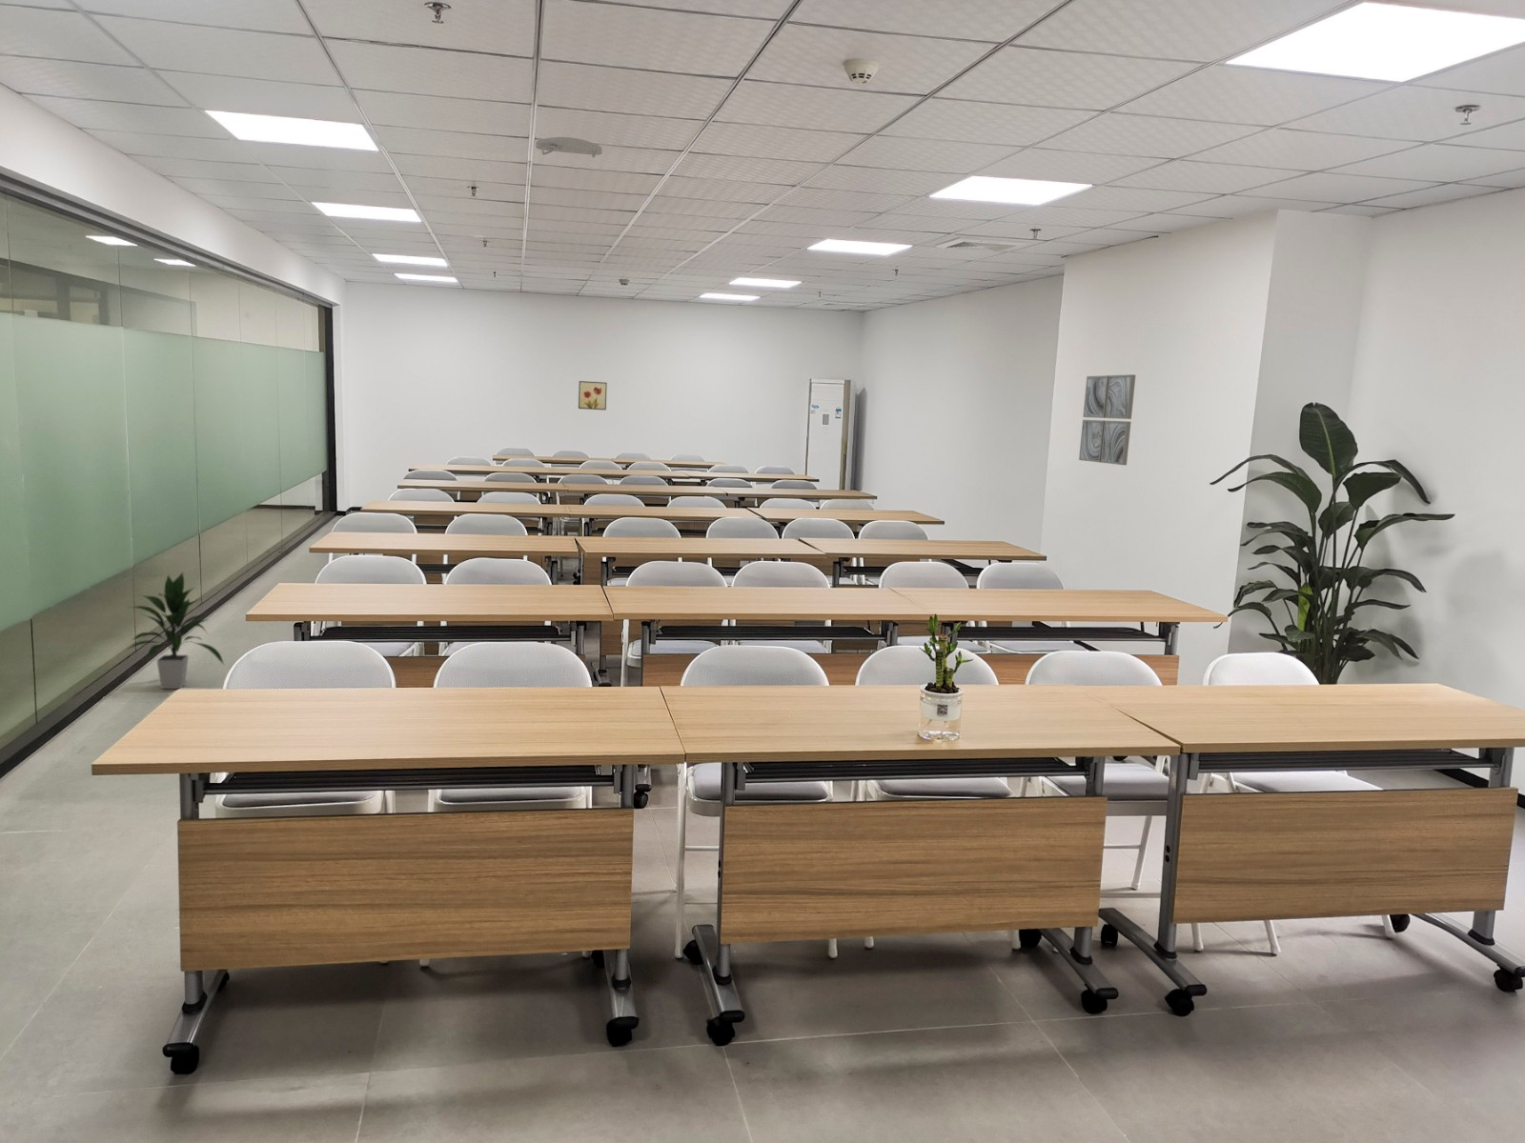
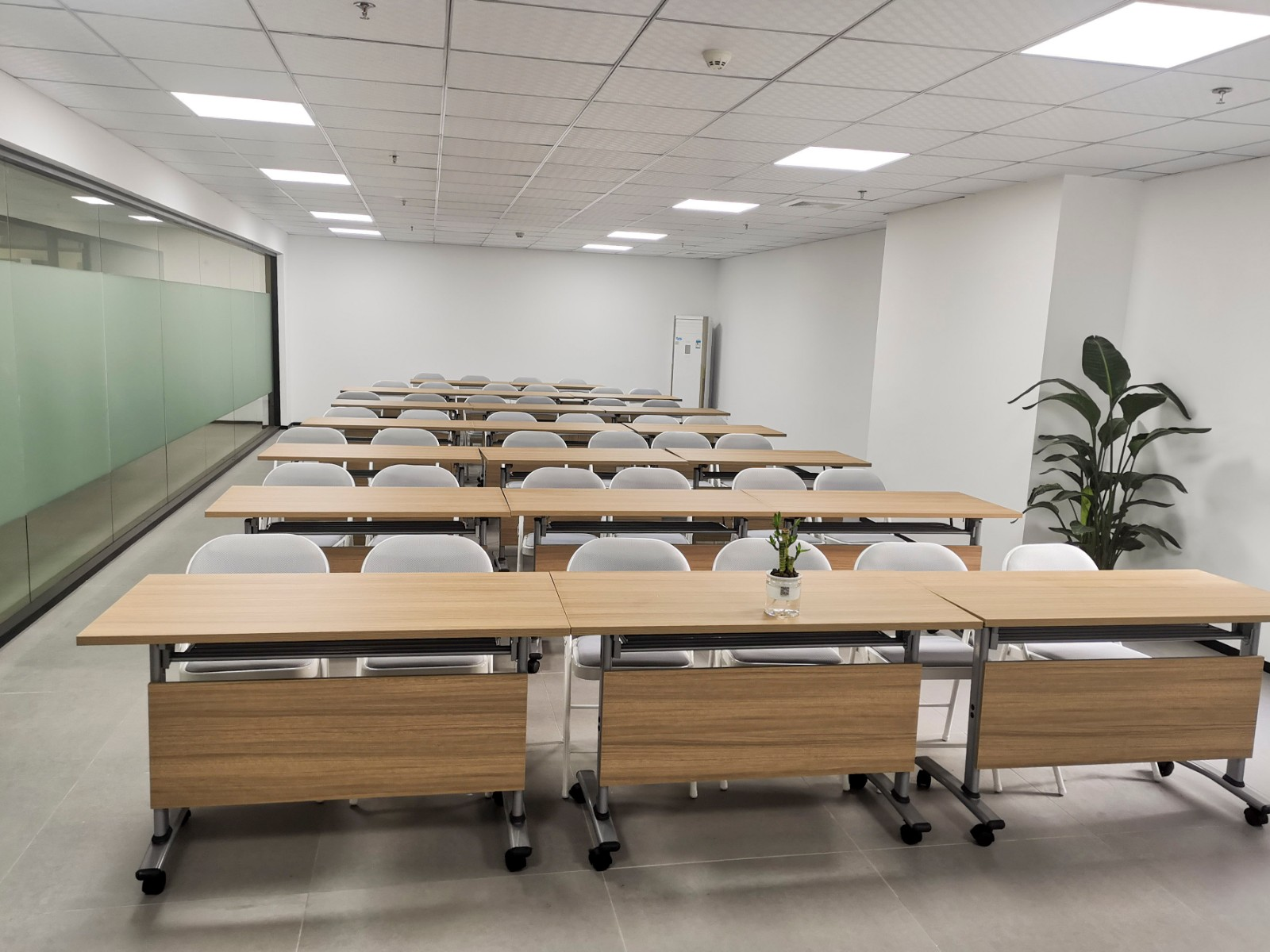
- indoor plant (174, 632)
- wall art (1105, 420)
- smoke detector (569, 149)
- wall art (592, 395)
